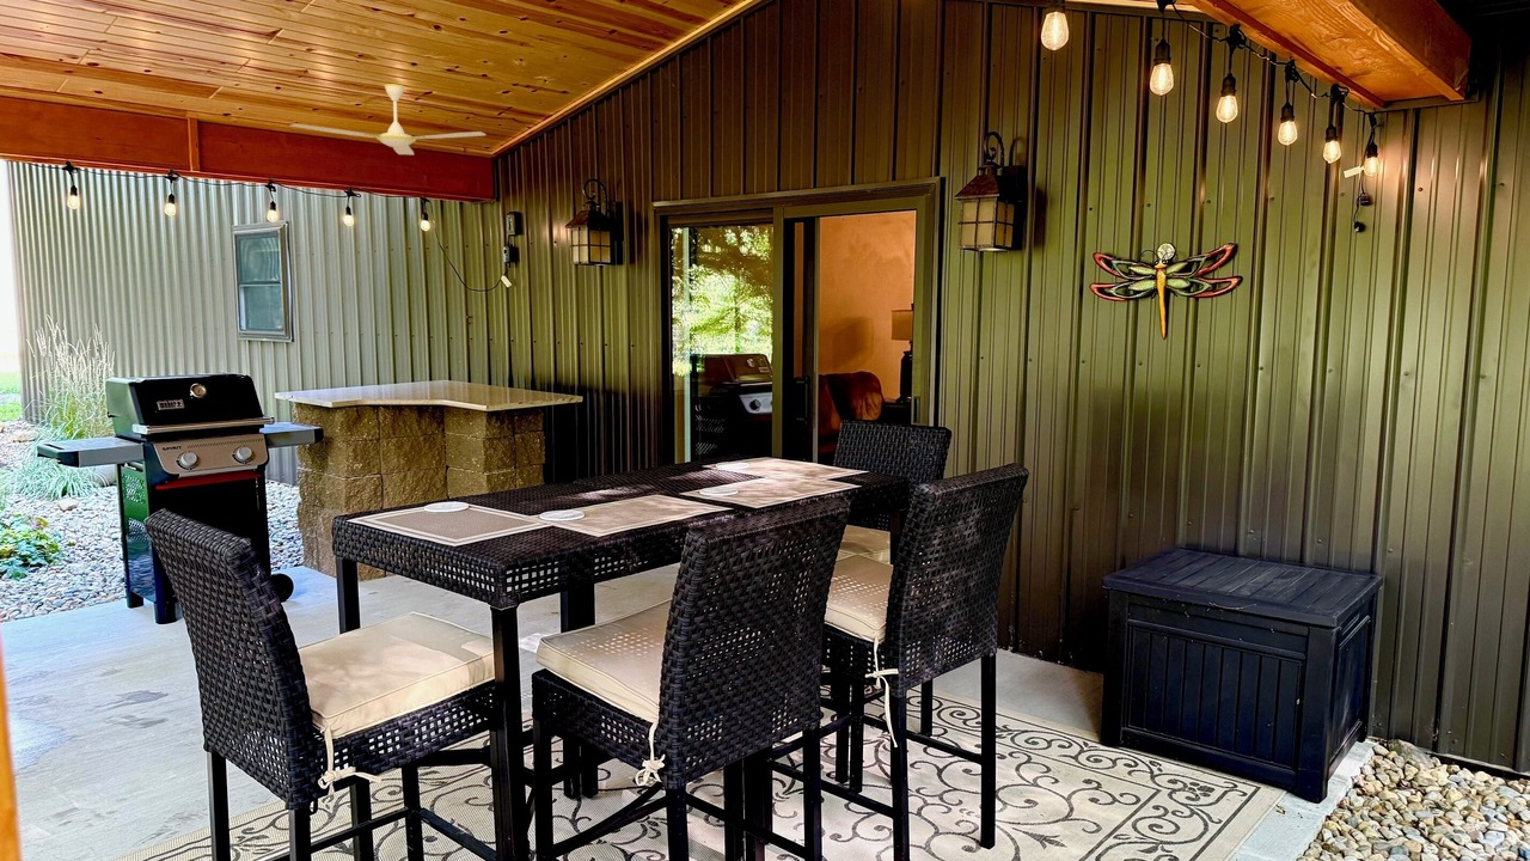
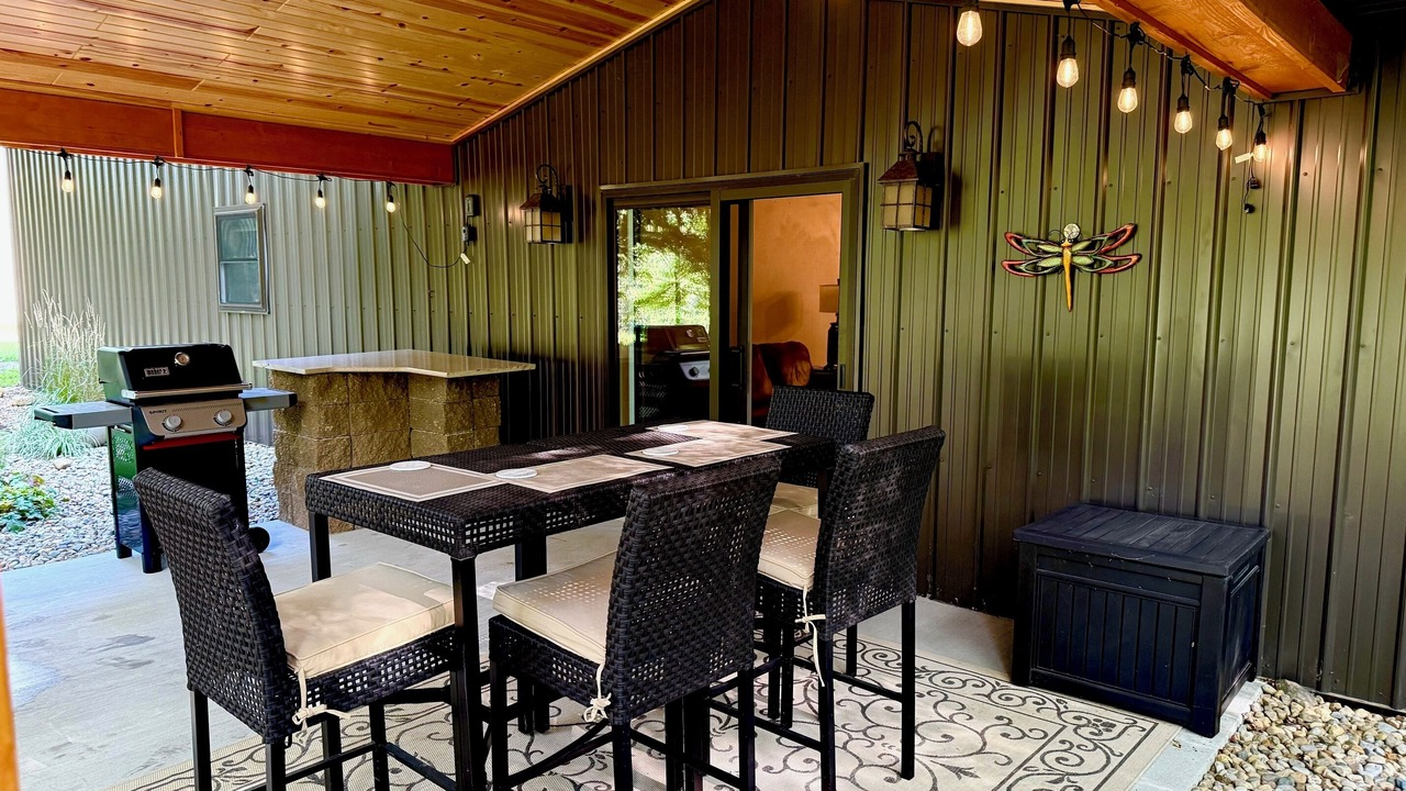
- ceiling fan (393, 117)
